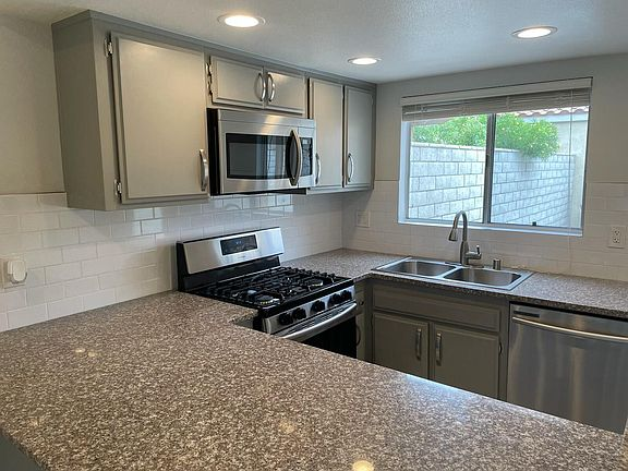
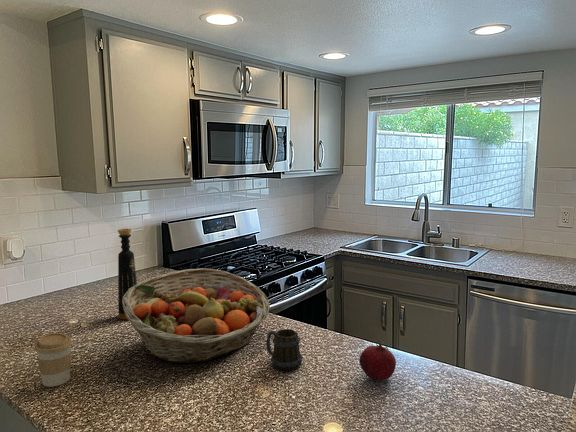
+ coffee cup (54, 358)
+ fruit (378, 360)
+ mug (282, 346)
+ fruit basket (199, 311)
+ bottle (127, 273)
